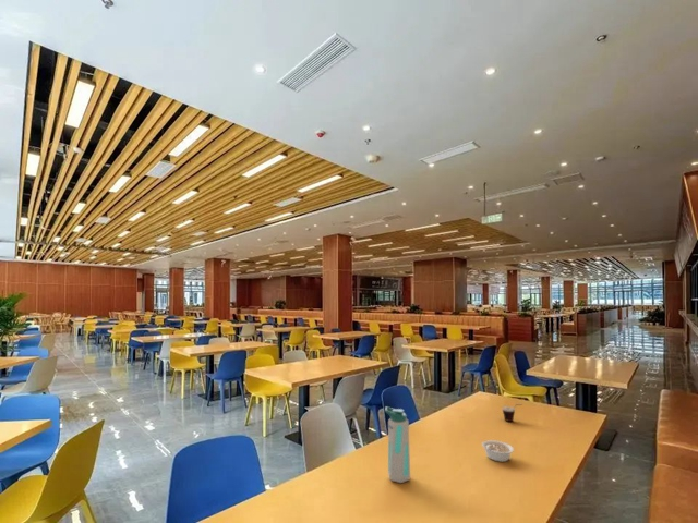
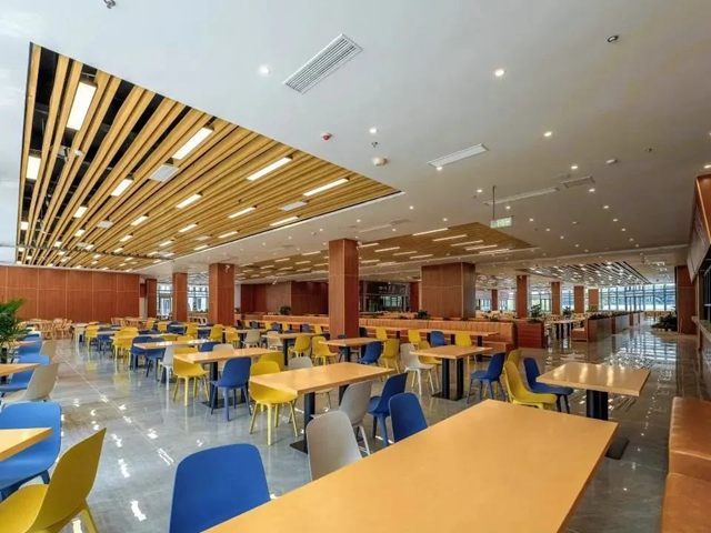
- legume (498, 451)
- cup (513, 411)
- water bottle (397, 442)
